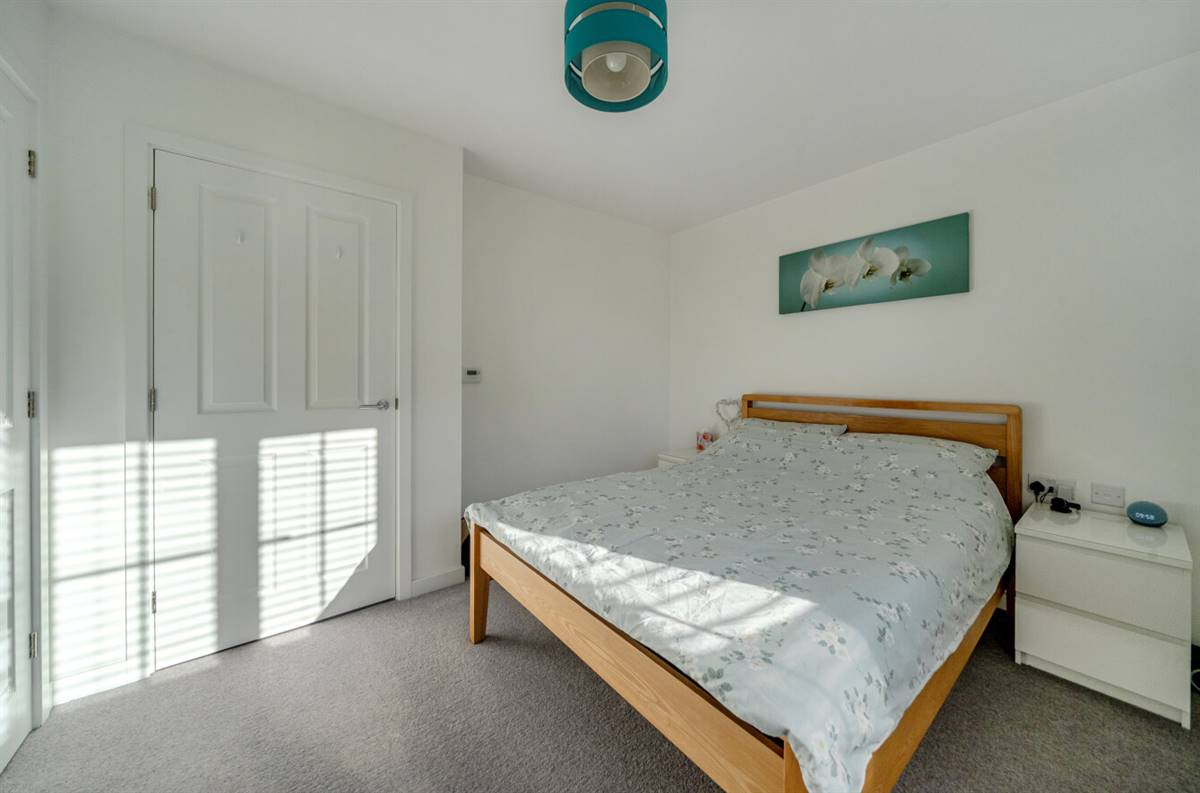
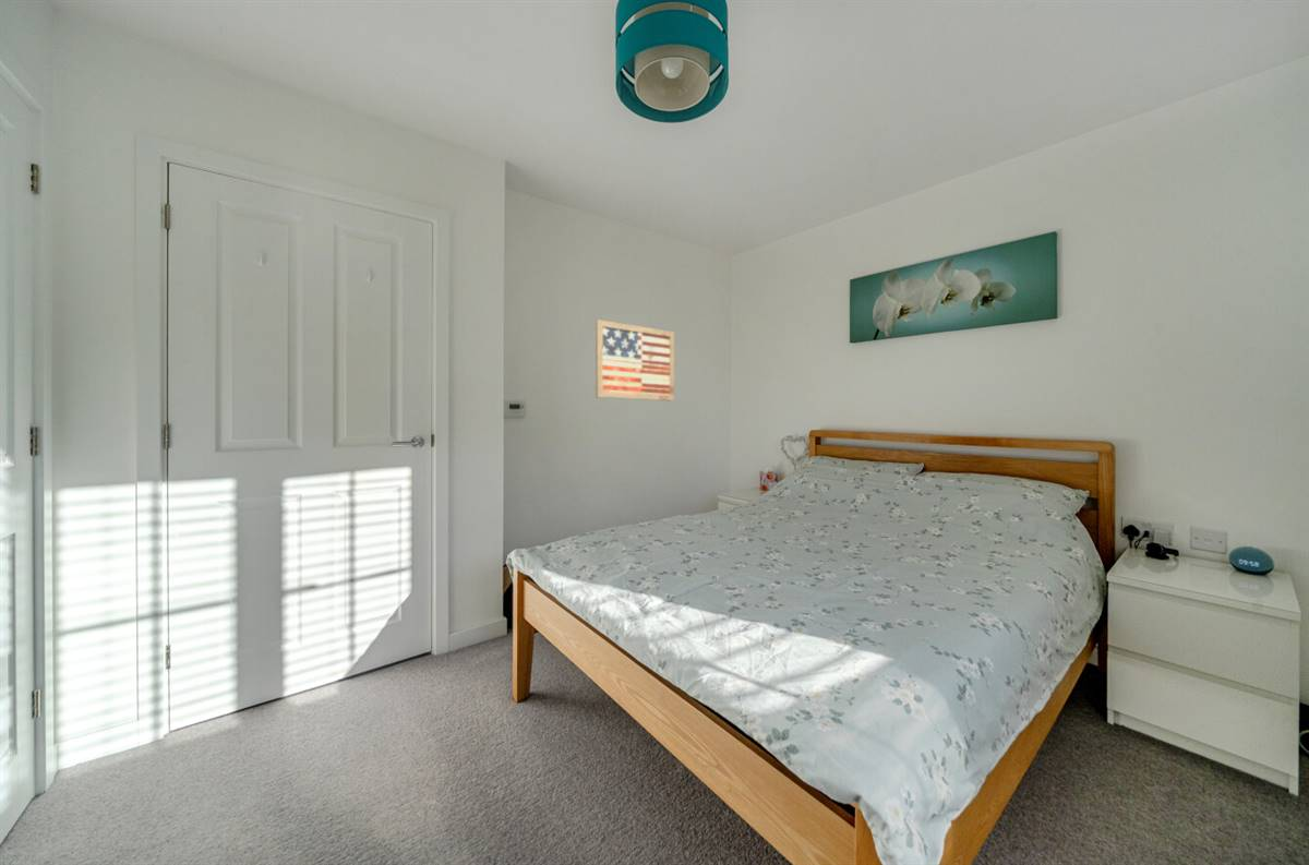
+ wall art (637, 362)
